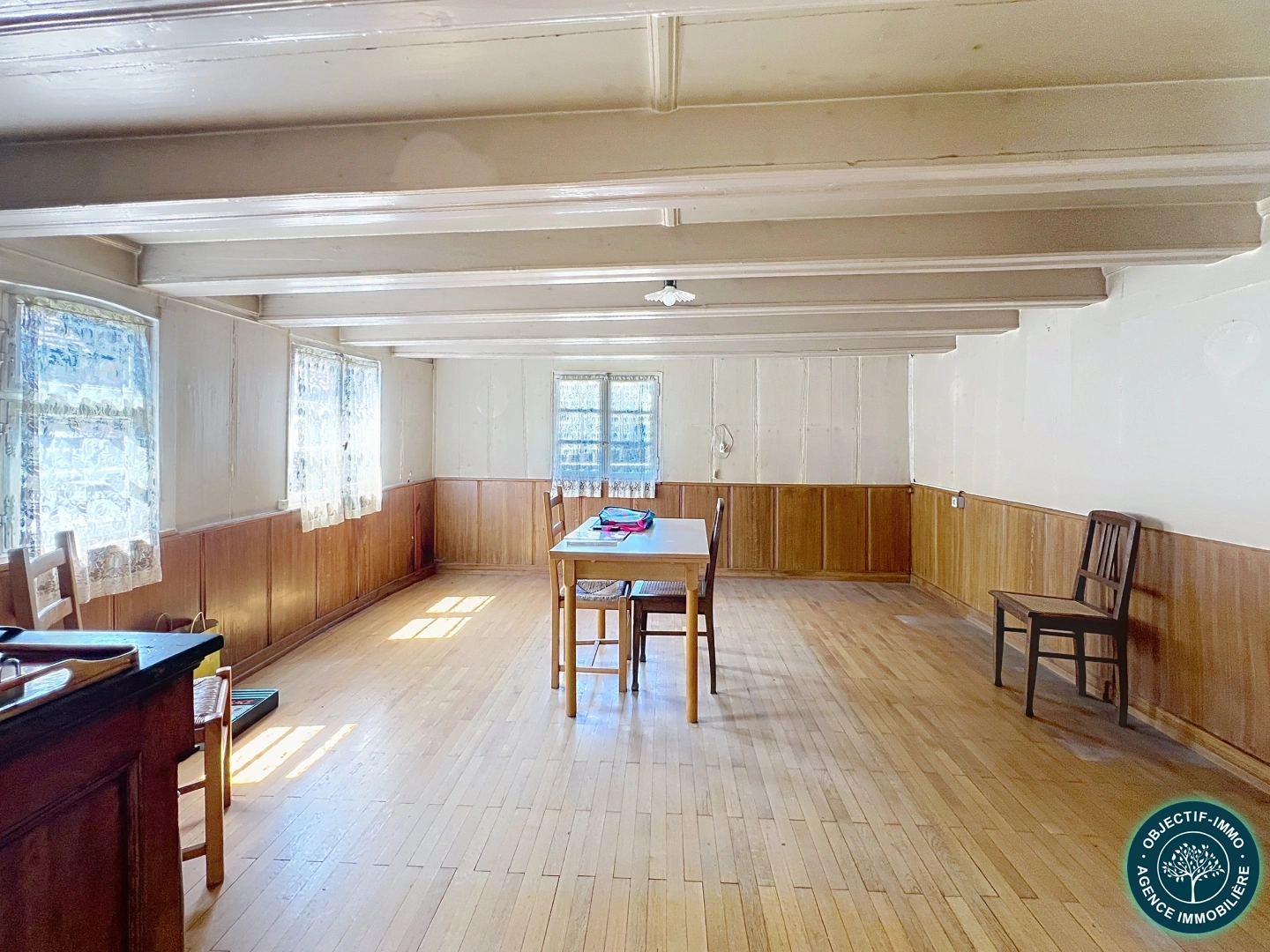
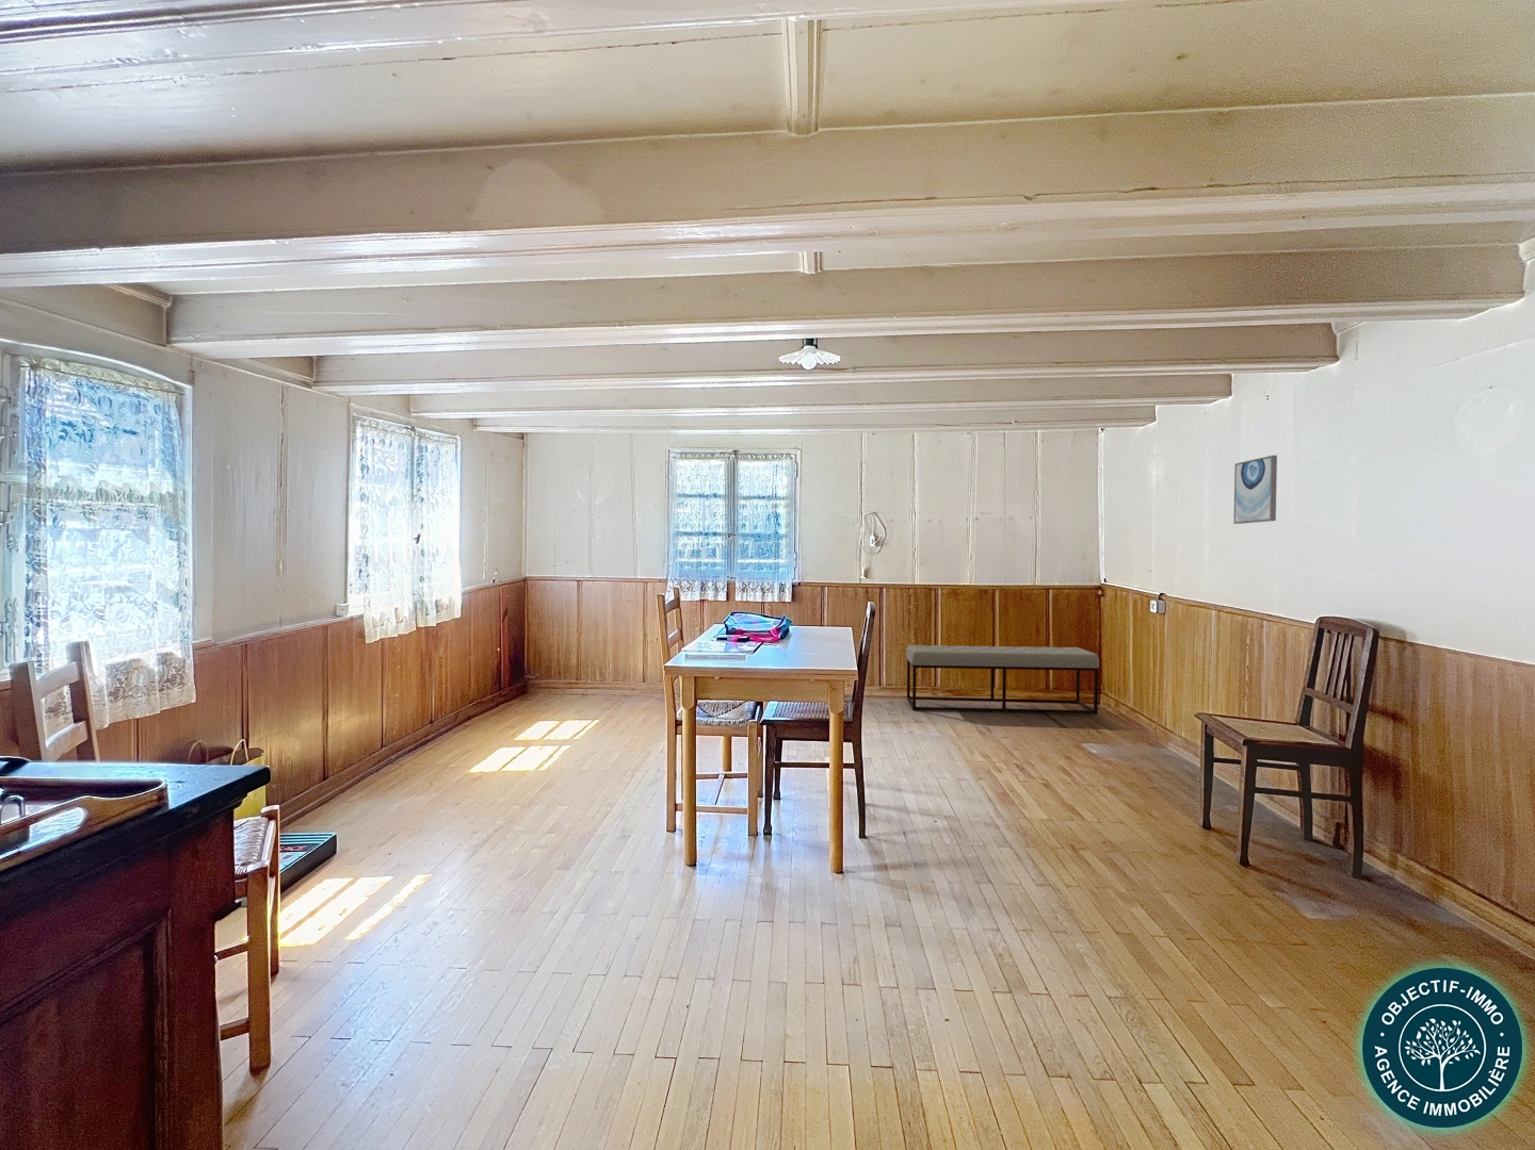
+ wall art (1253, 490)
+ bench (994, 675)
